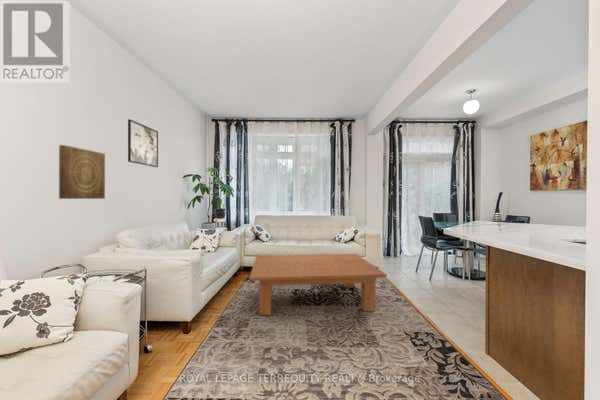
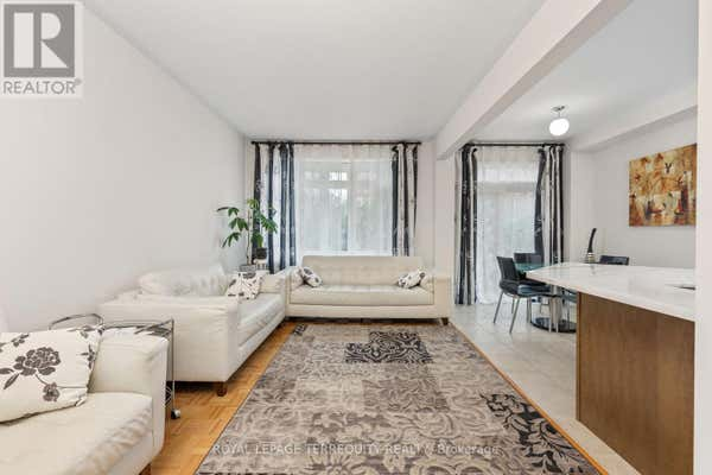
- wall art (84, 174)
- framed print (144, 145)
- coffee table (312, 280)
